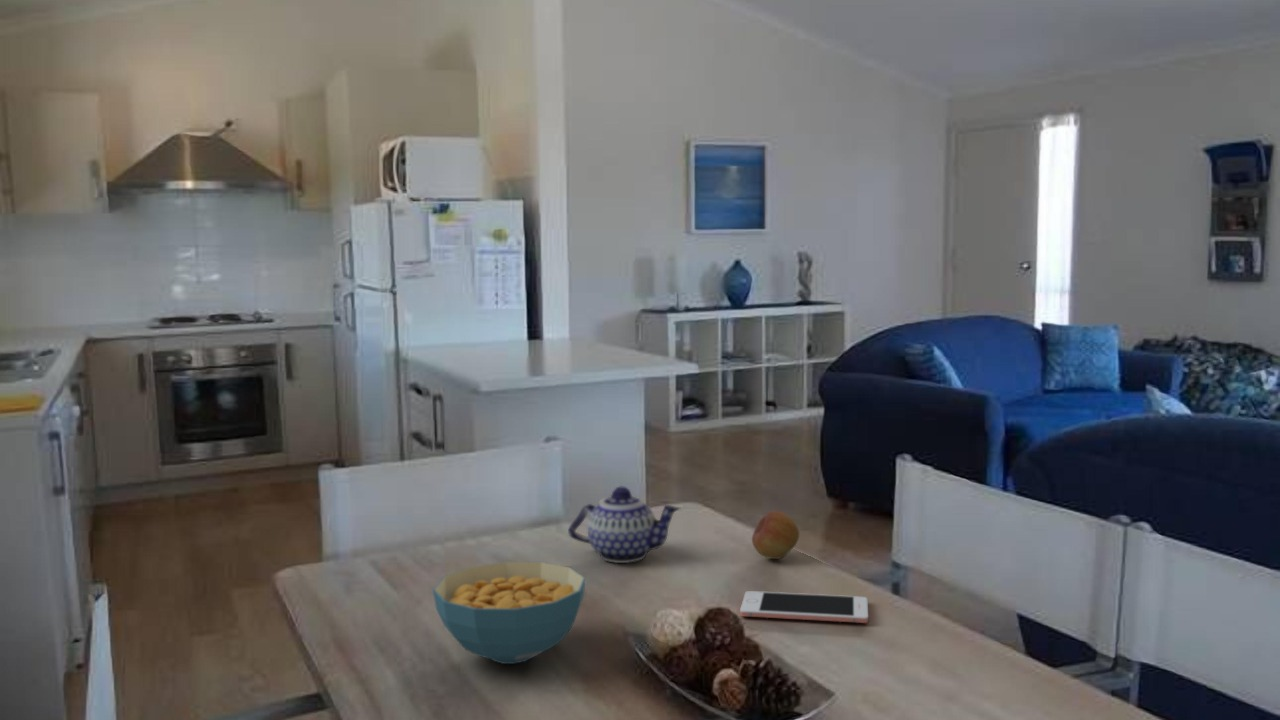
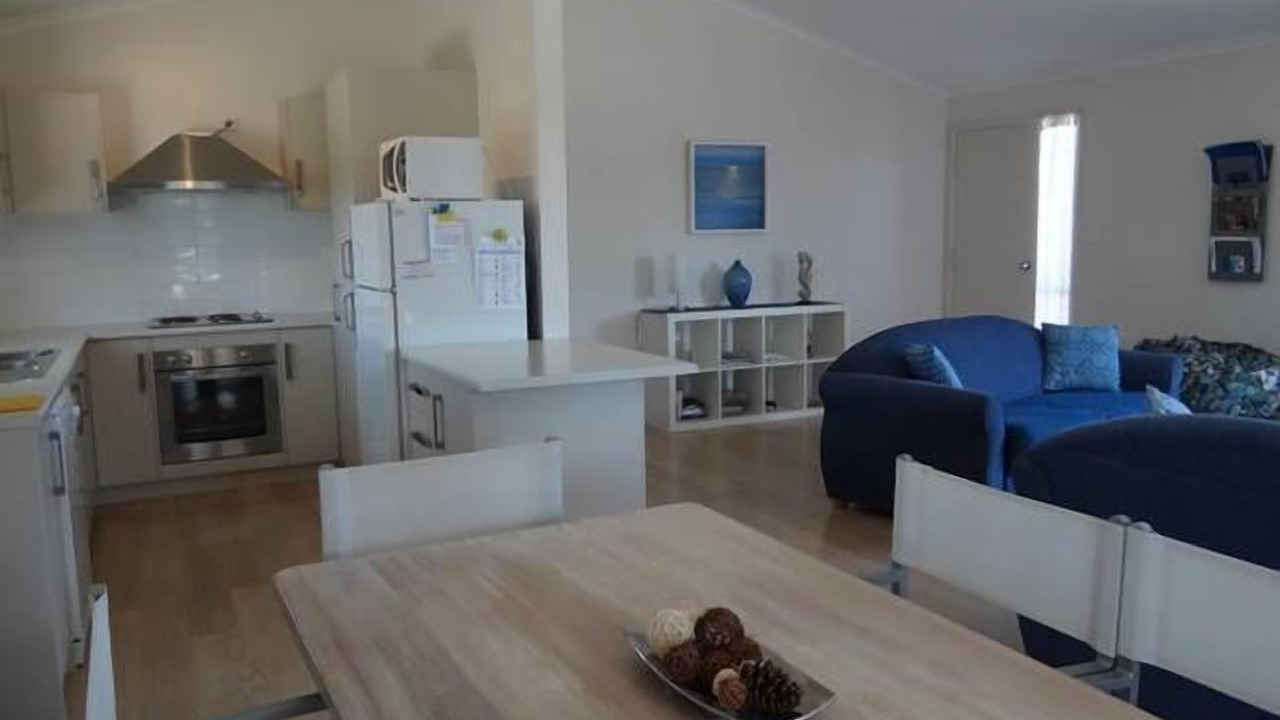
- fruit (775, 534)
- teapot (623, 521)
- cereal bowl (511, 619)
- cell phone (804, 606)
